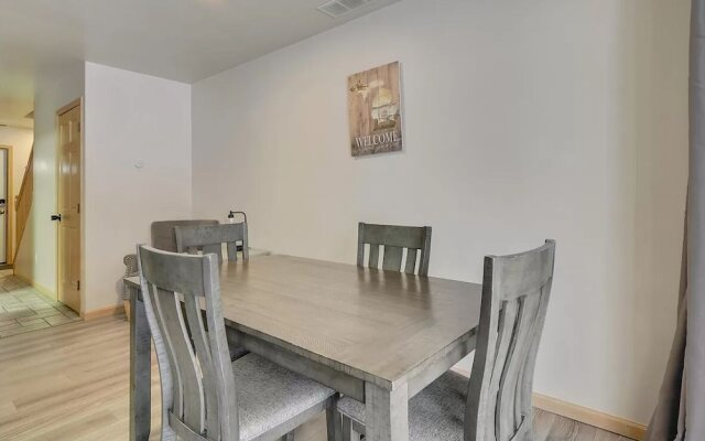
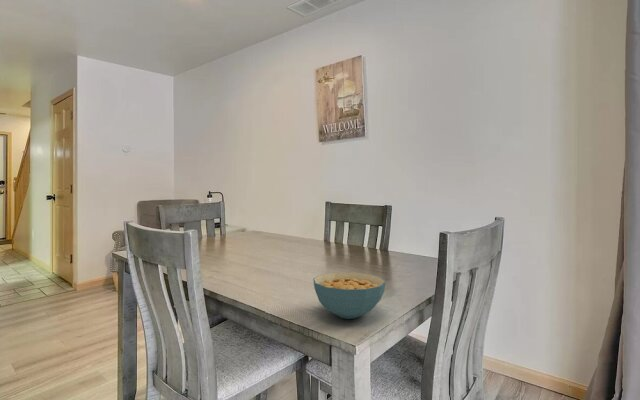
+ cereal bowl (348, 297)
